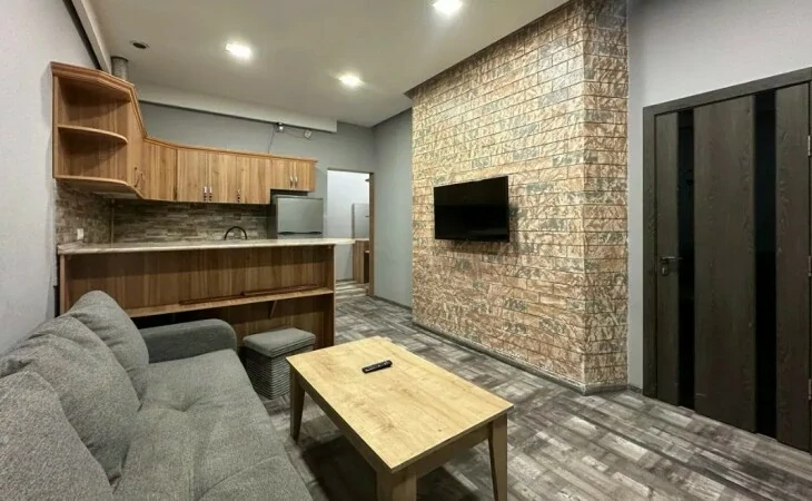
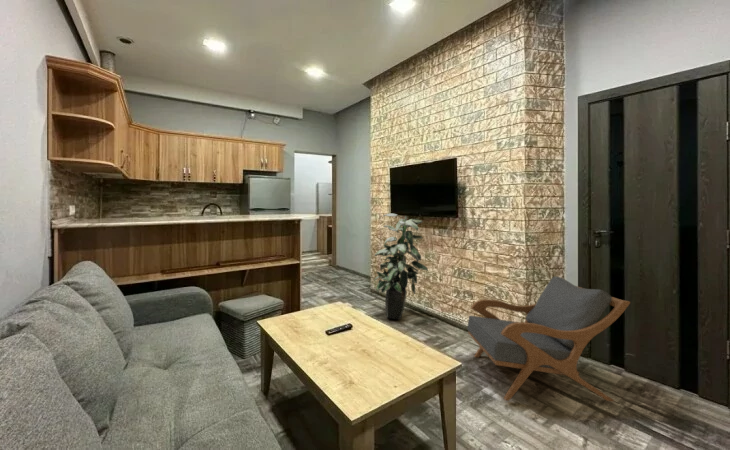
+ indoor plant (397, 265)
+ armchair (536, 329)
